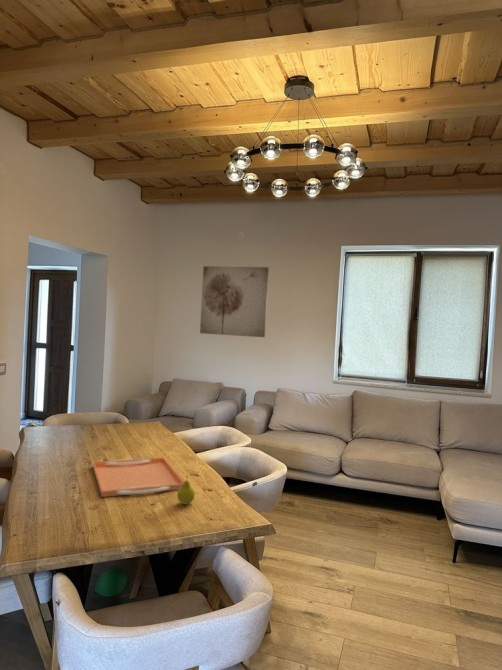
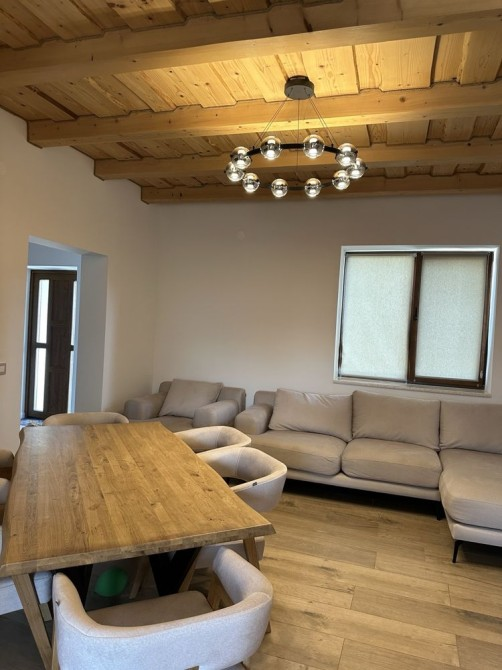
- serving tray (136, 474)
- fruit (186, 488)
- wall art (233, 301)
